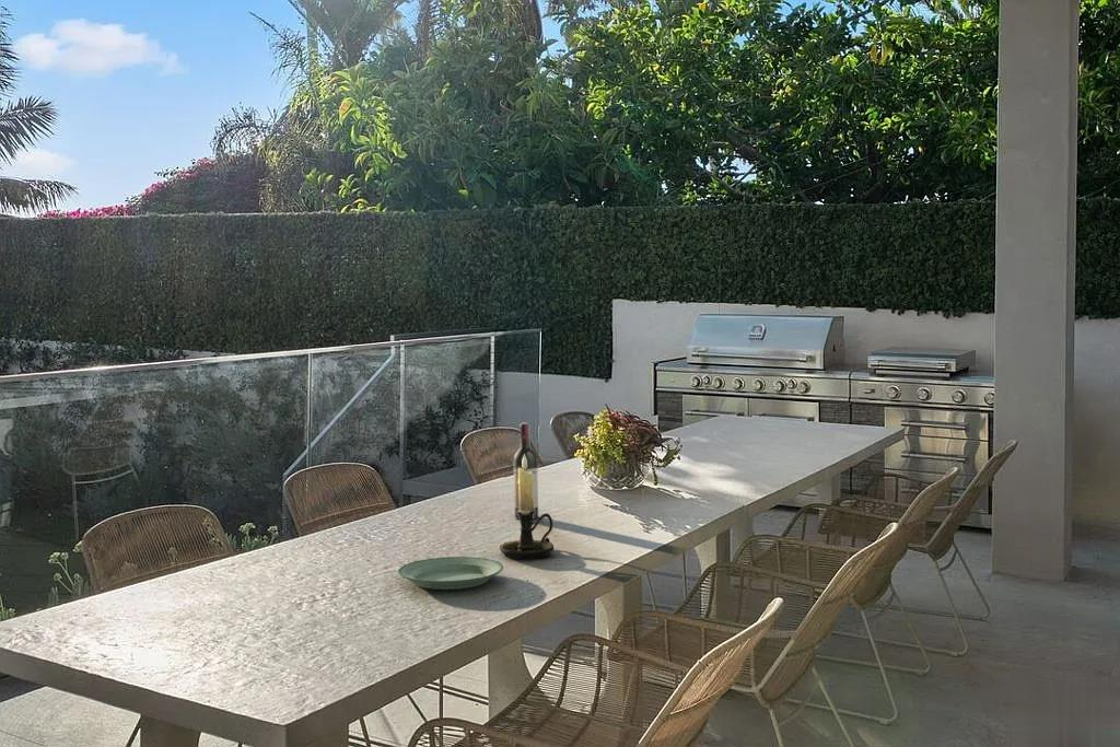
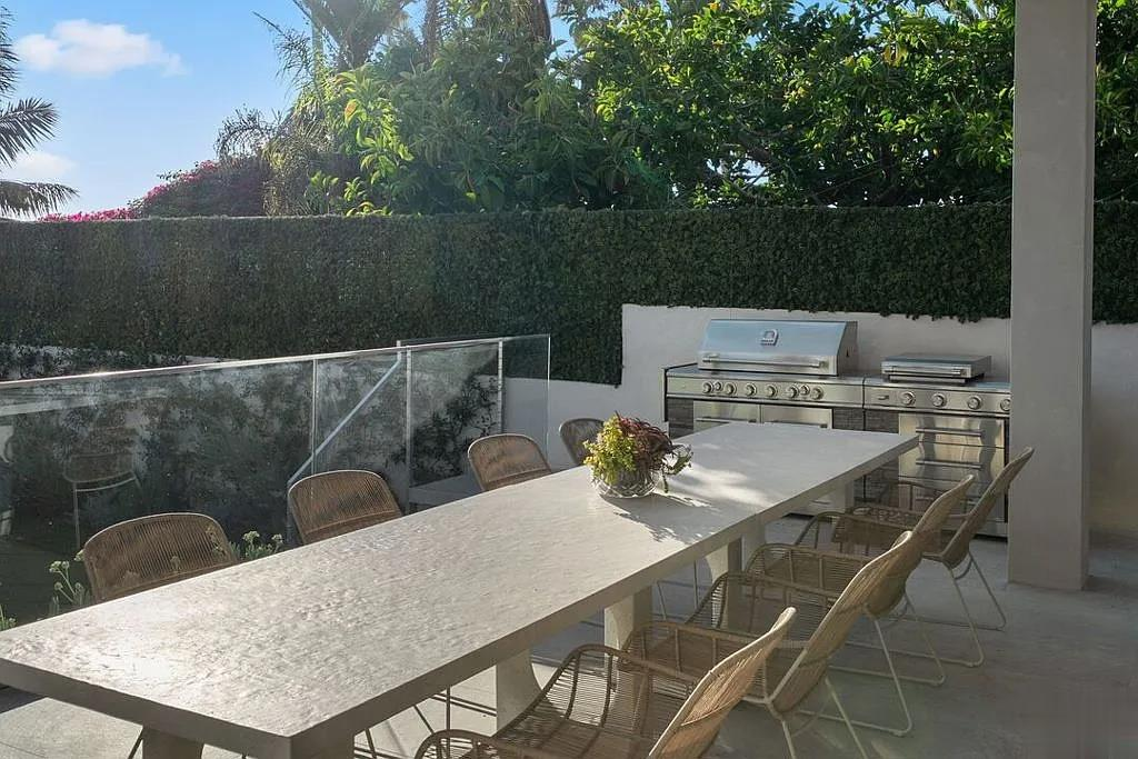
- candle holder (530, 502)
- wine bottle (525, 470)
- plate (451, 574)
